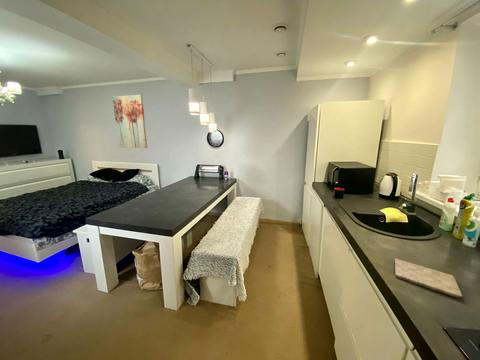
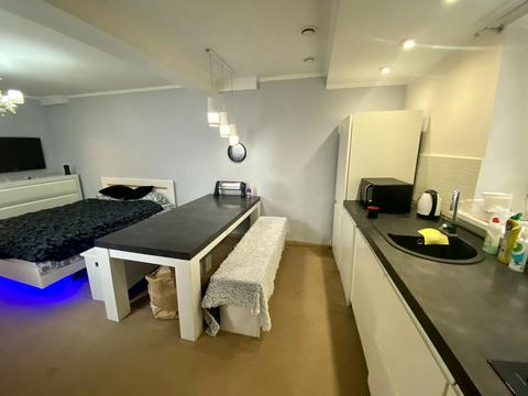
- cutting board (424, 276)
- wall art (130, 122)
